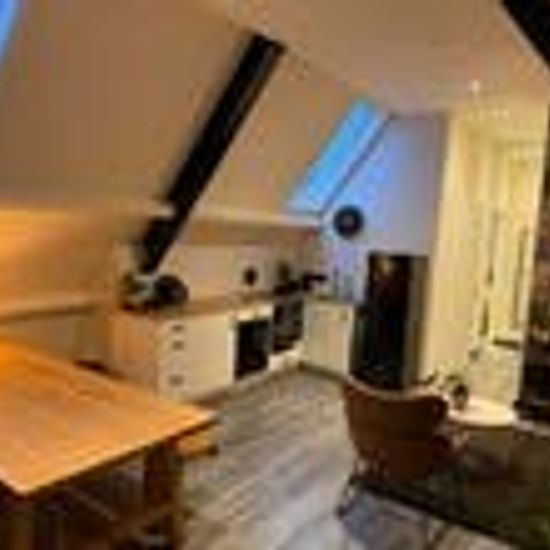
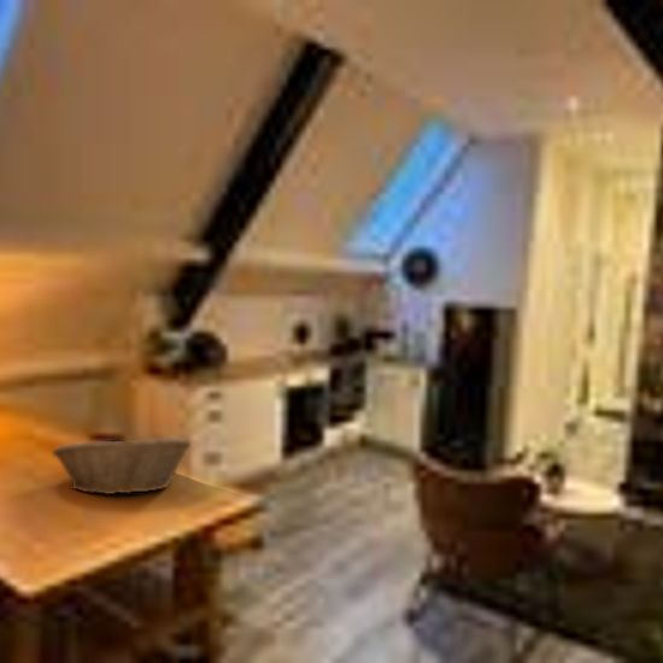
+ fruit basket (122, 458)
